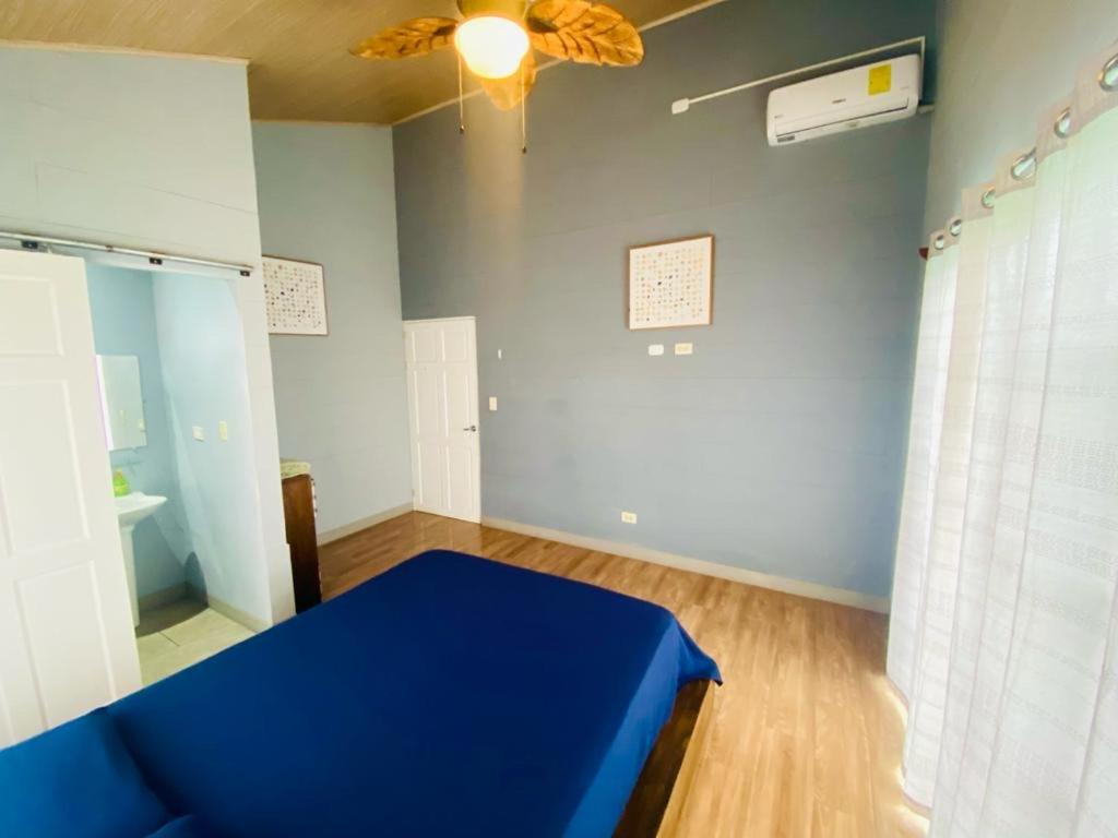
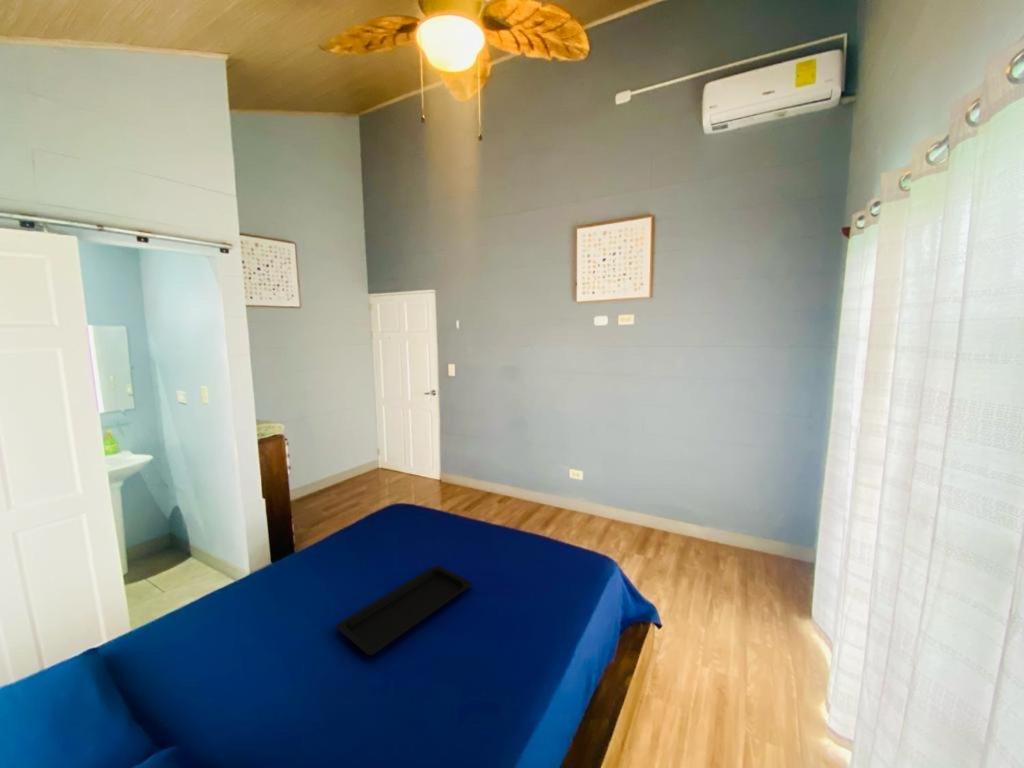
+ serving tray (409, 605)
